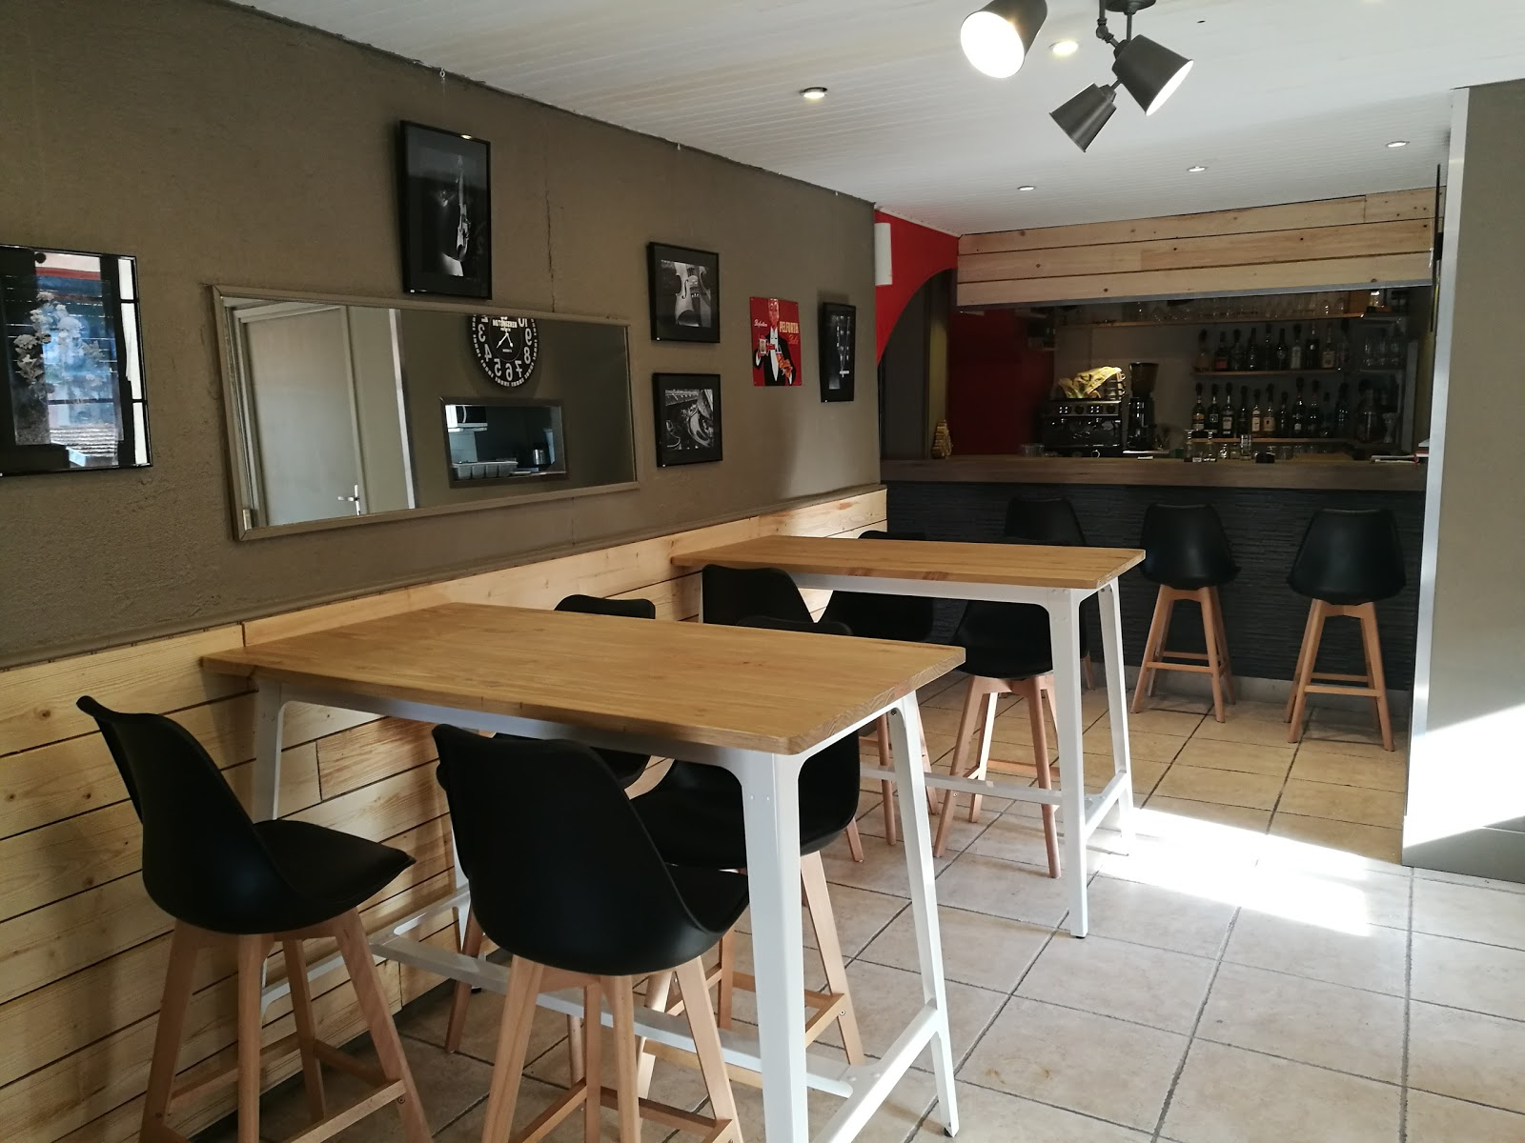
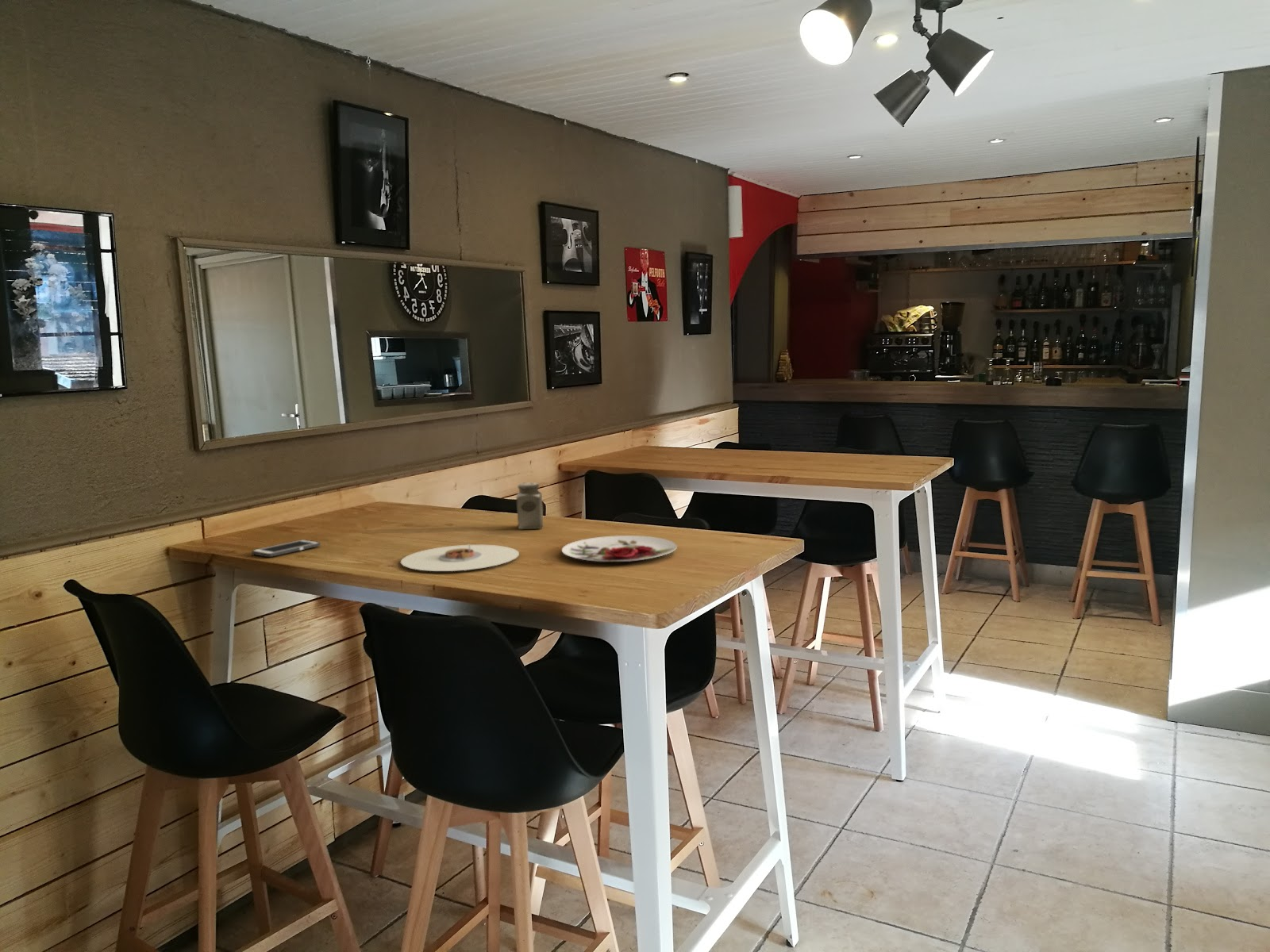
+ plate (619, 547)
+ plate (460, 551)
+ cell phone (287, 548)
+ salt shaker (529, 505)
